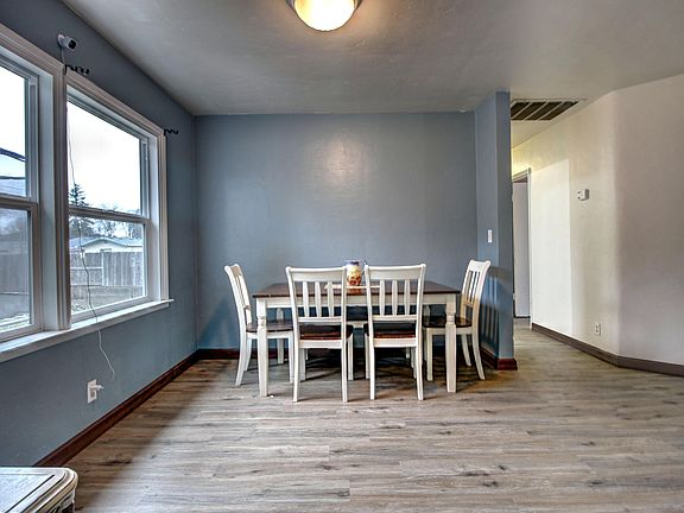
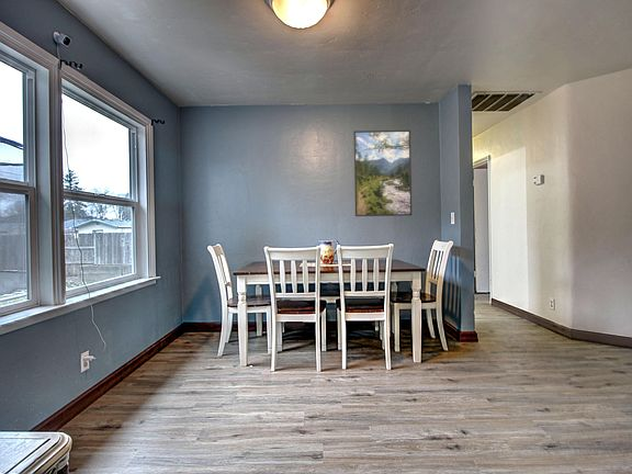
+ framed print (382, 172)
